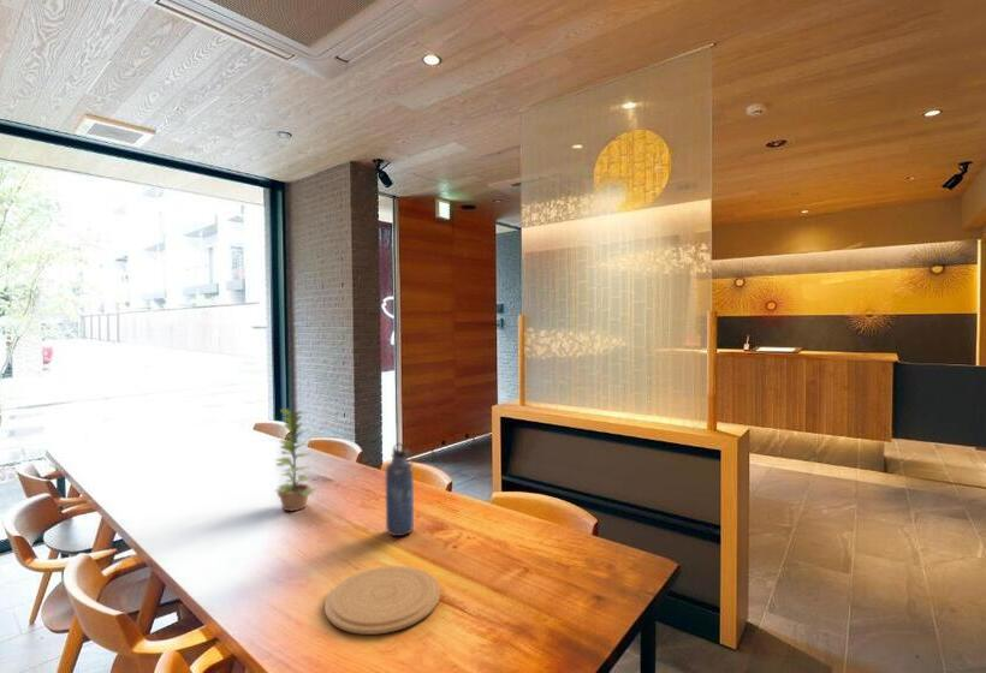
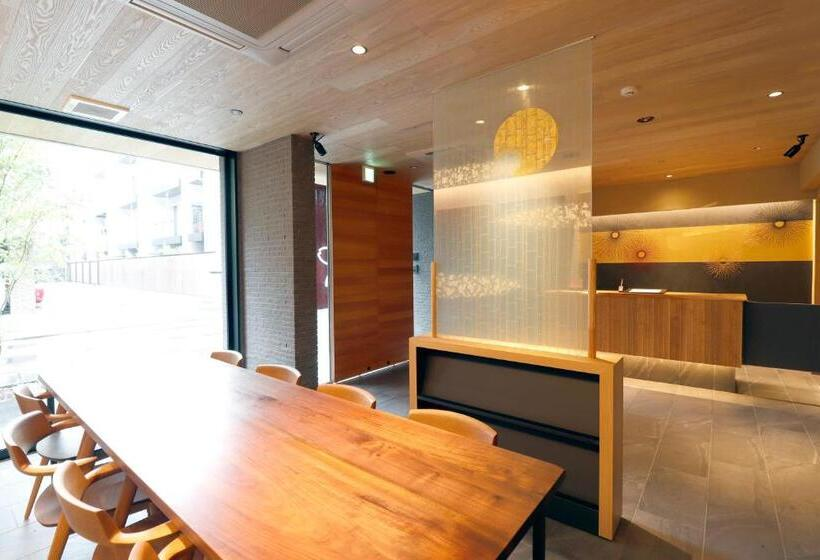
- plant (295, 459)
- plate (384, 595)
- water bottle (399, 487)
